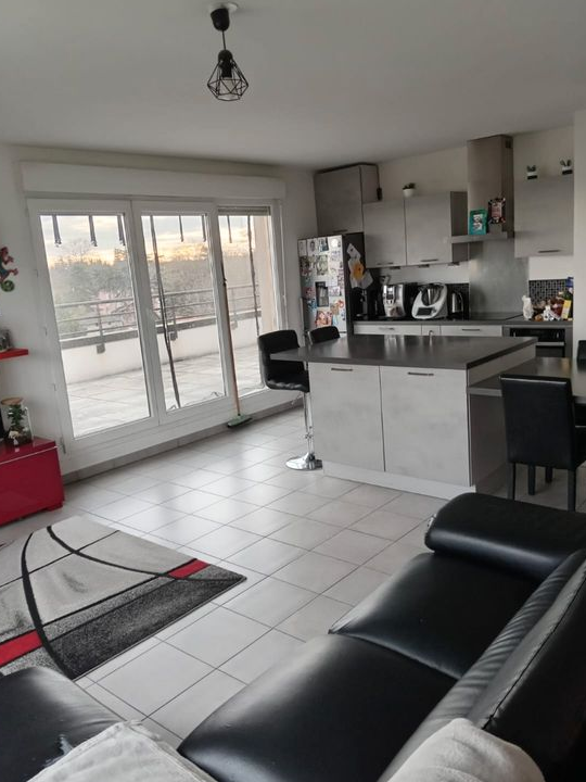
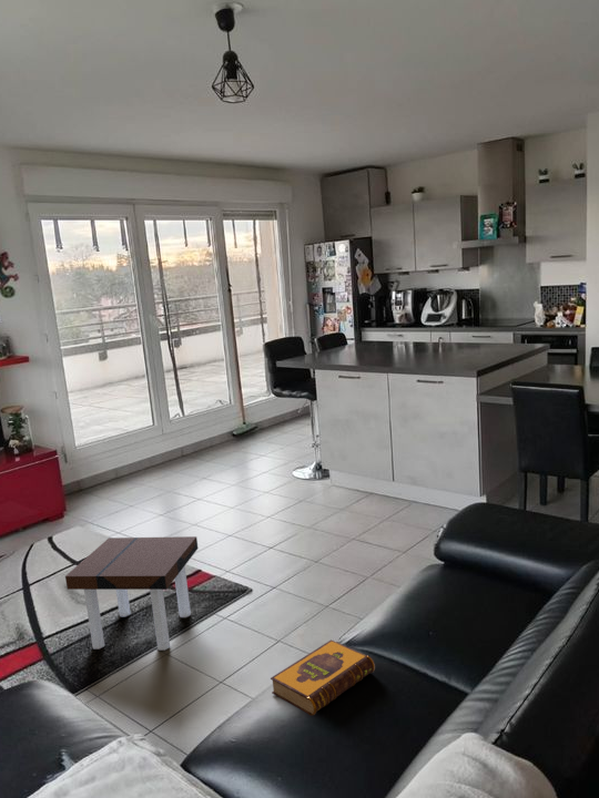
+ side table (139, 589)
+ hardback book (324, 675)
